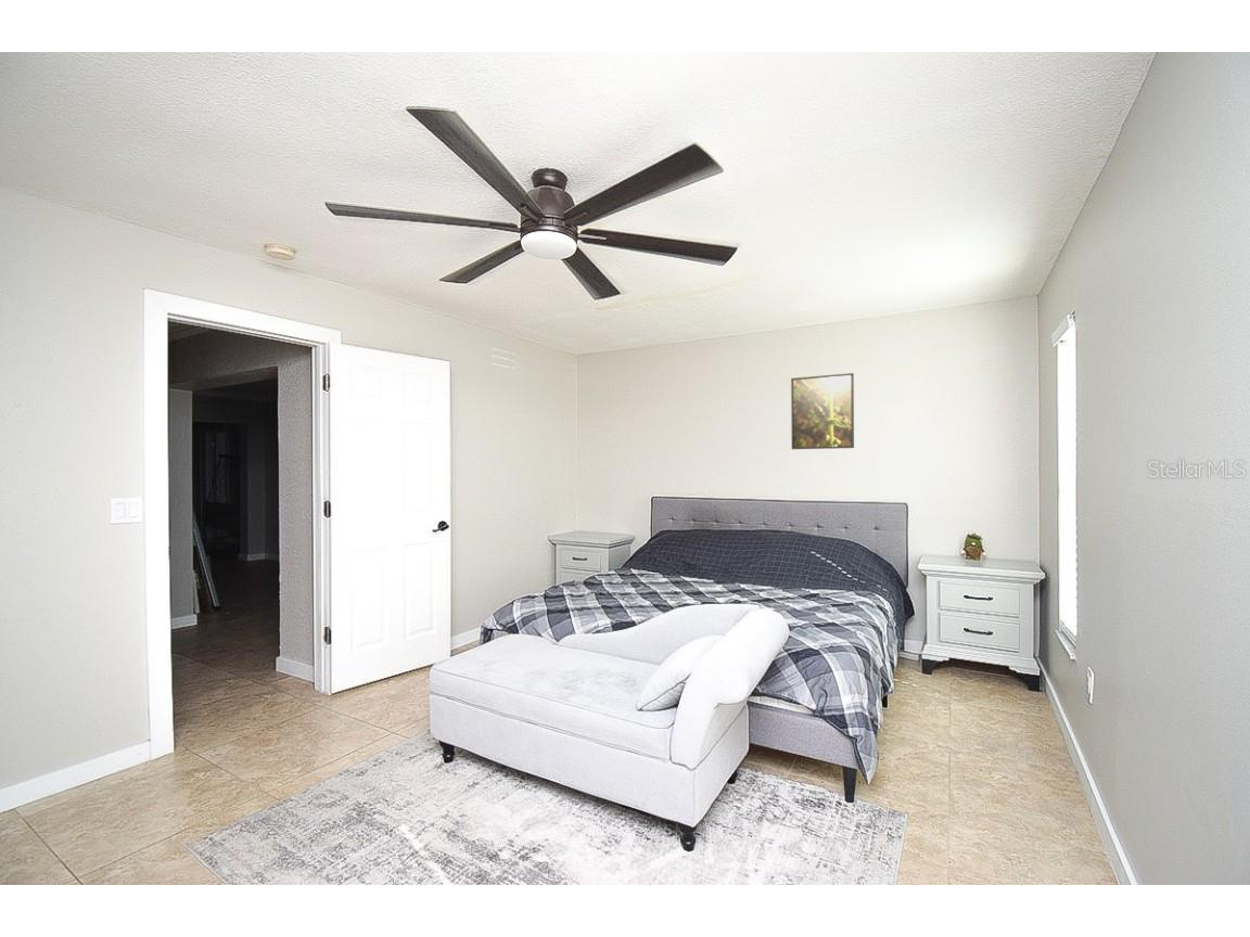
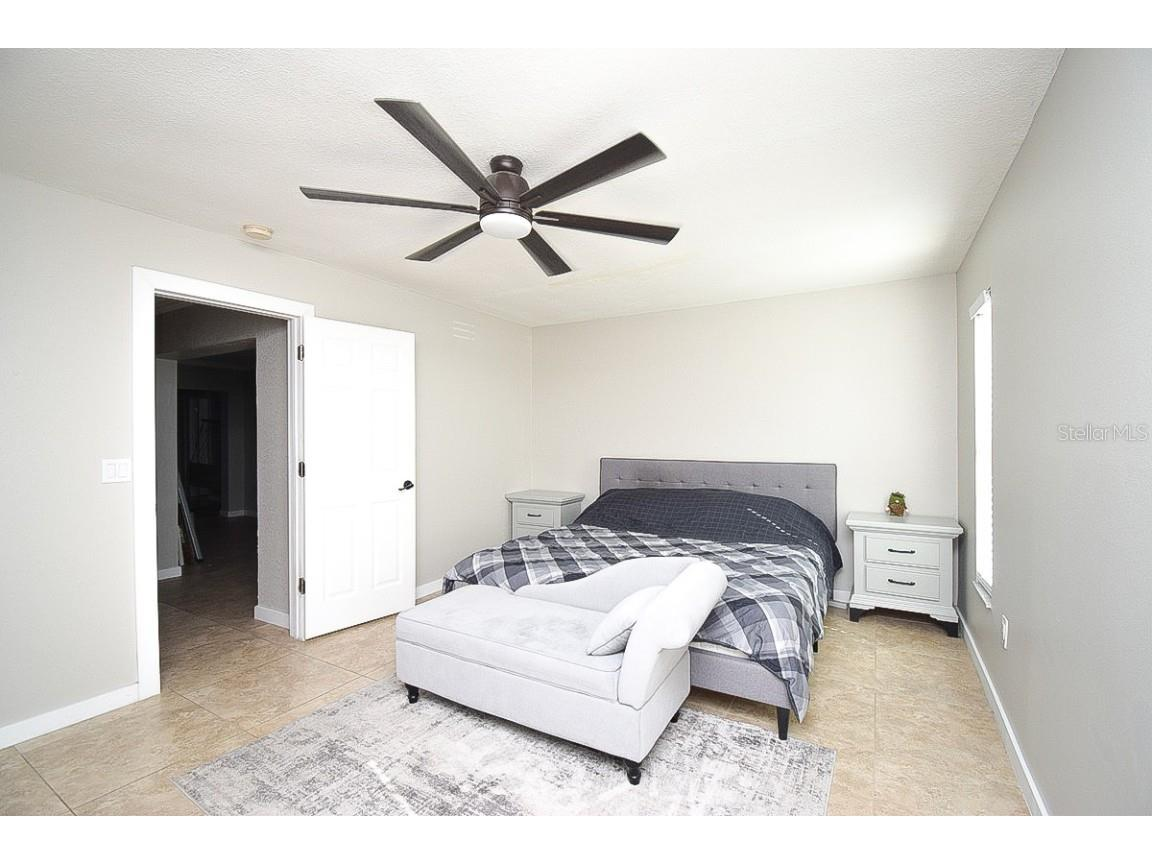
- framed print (821, 412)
